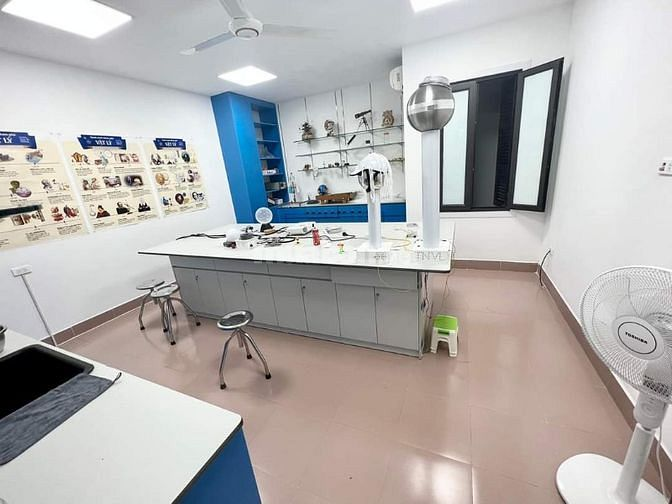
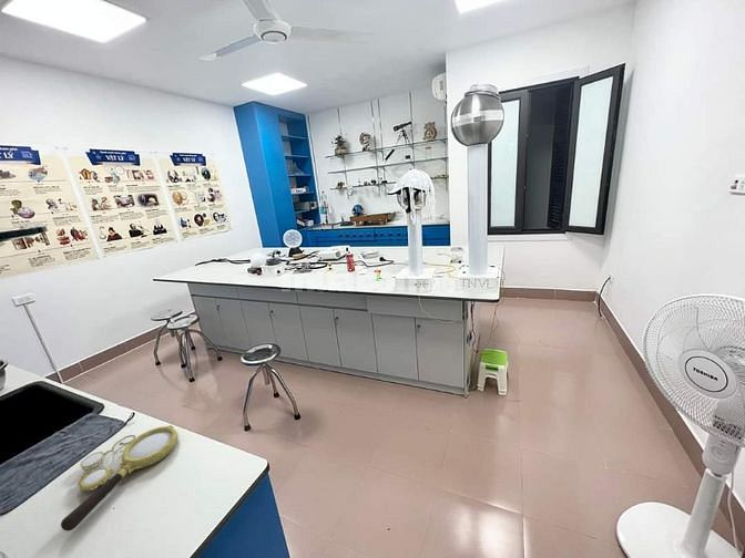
+ magnifying glass (127, 463)
